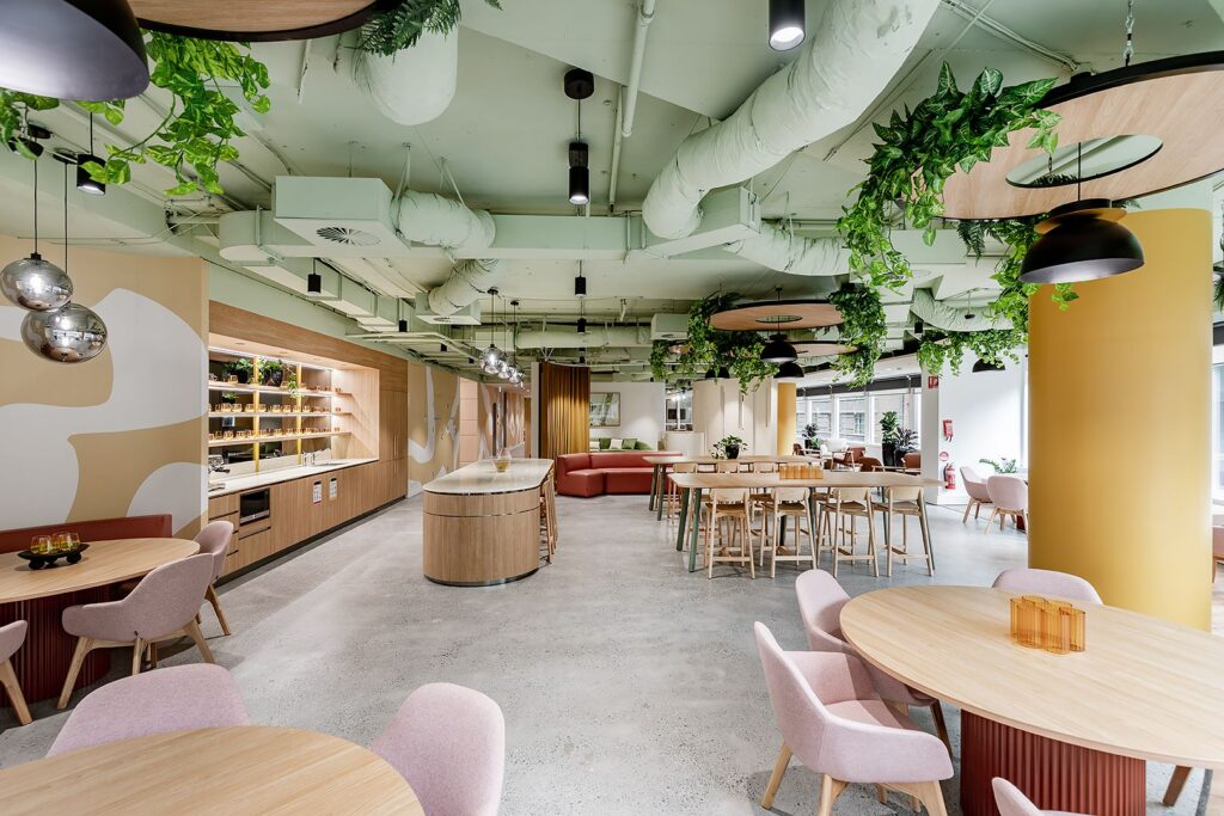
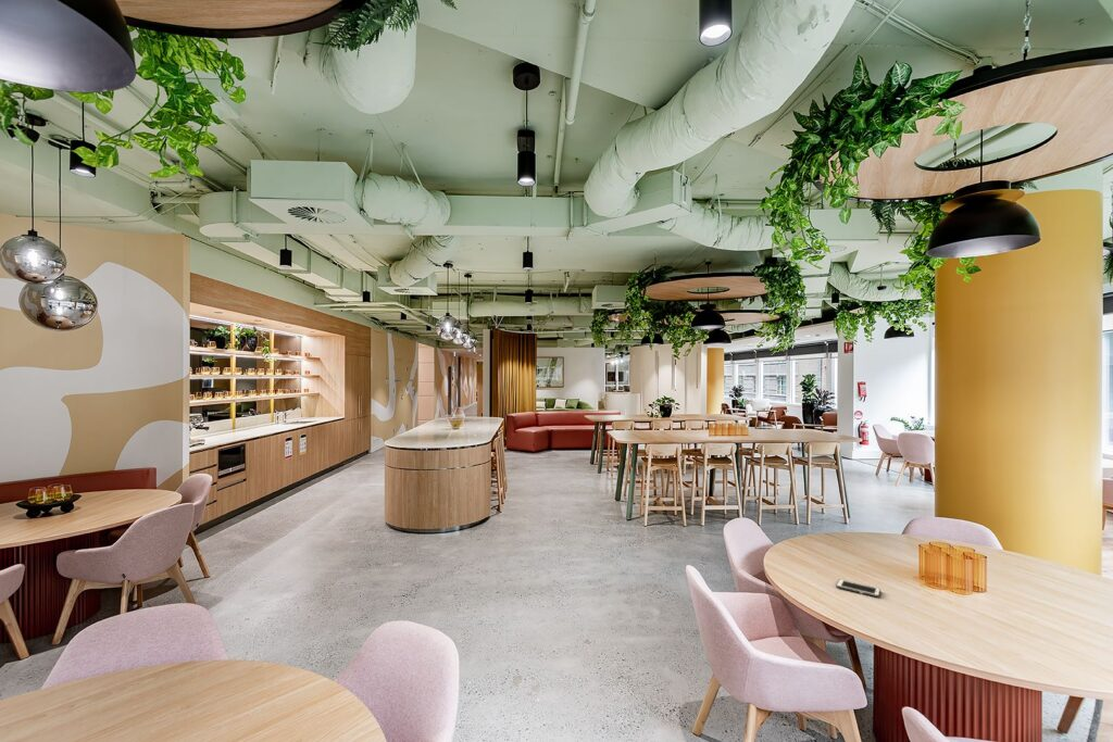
+ cell phone (858, 588)
